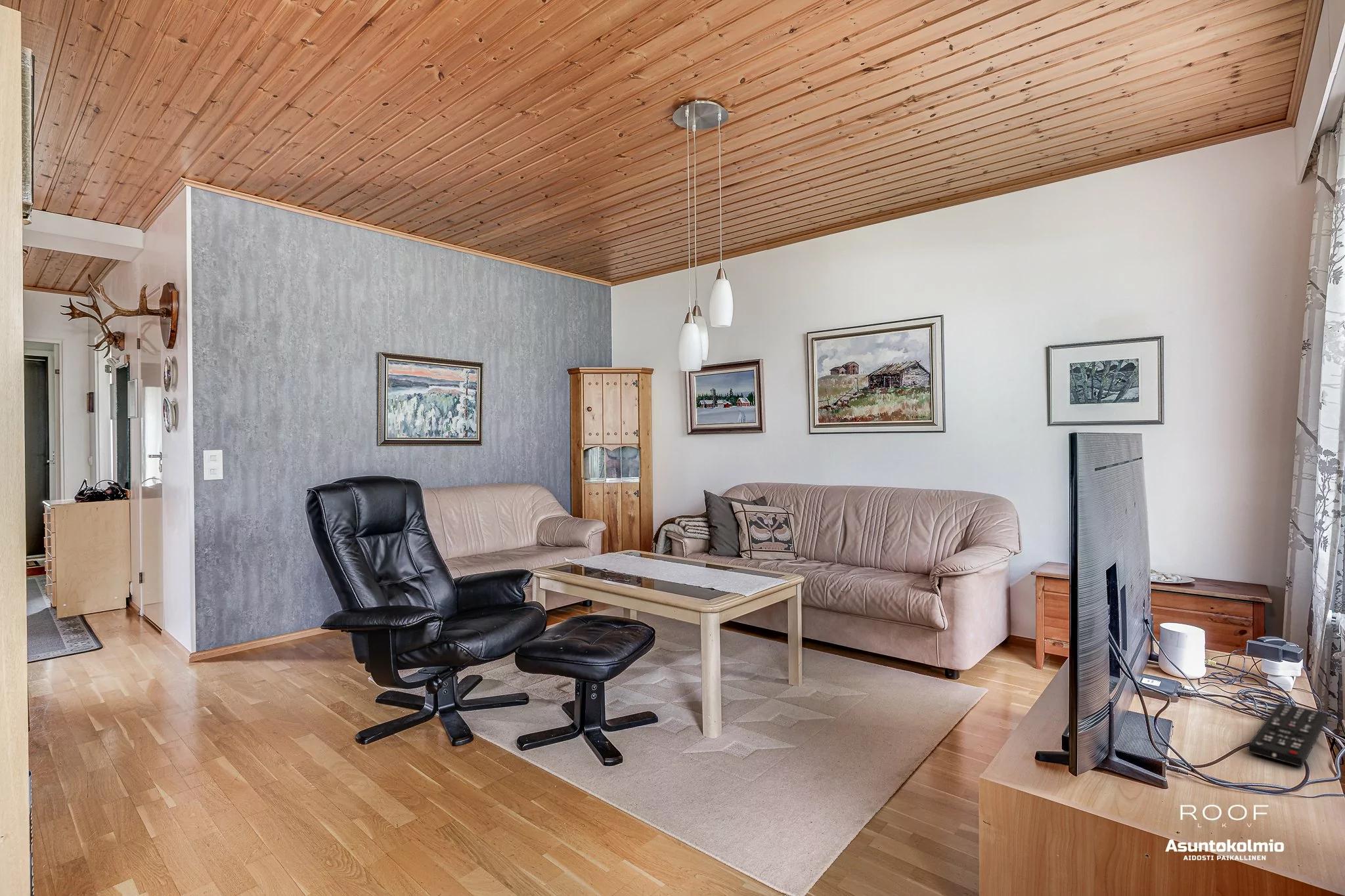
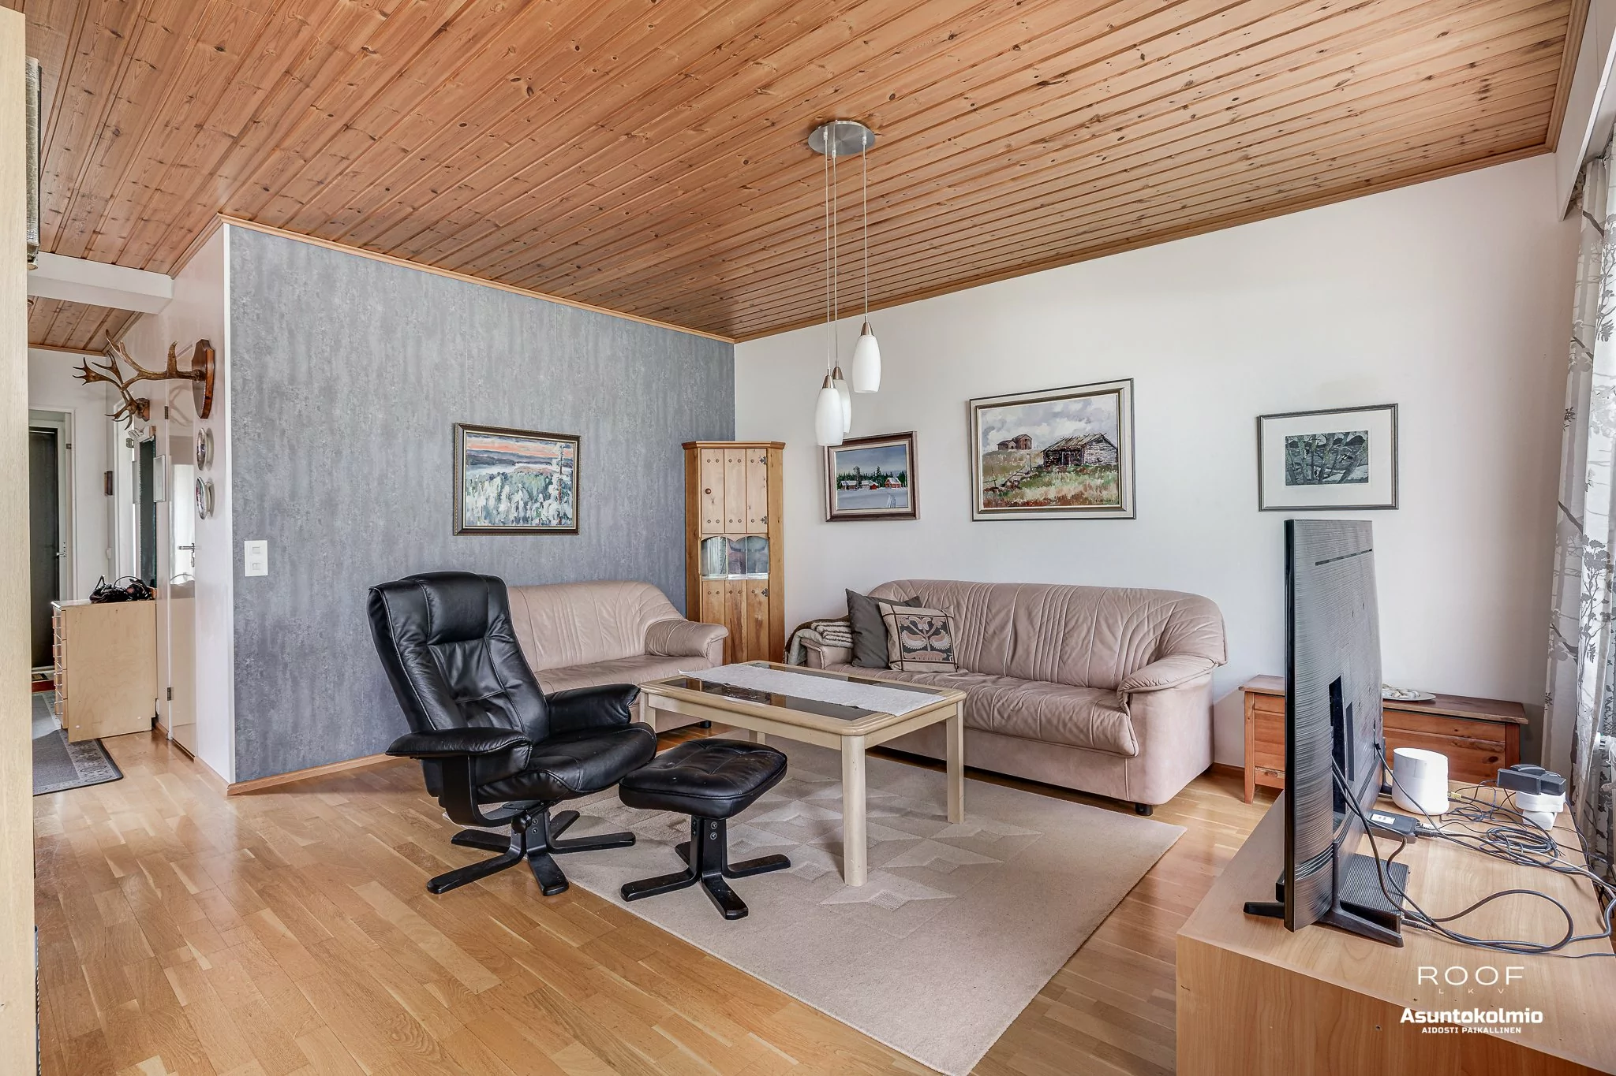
- remote control (1289, 731)
